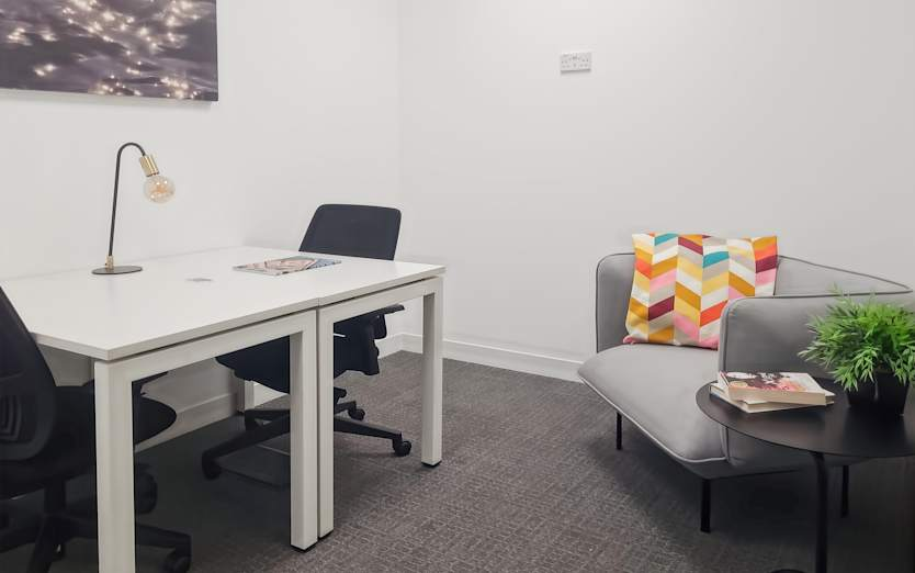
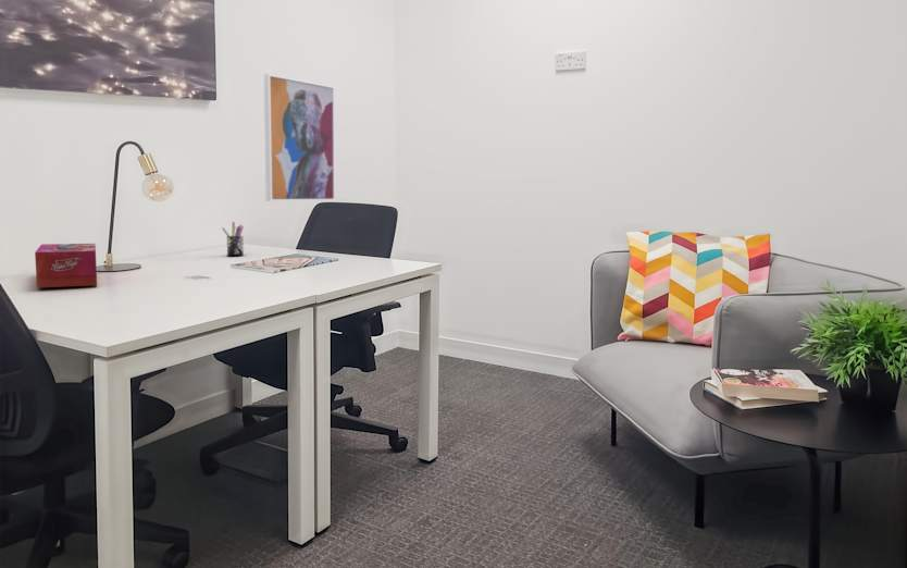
+ pen holder (233, 238)
+ tissue box (67, 263)
+ wall art (301, 140)
